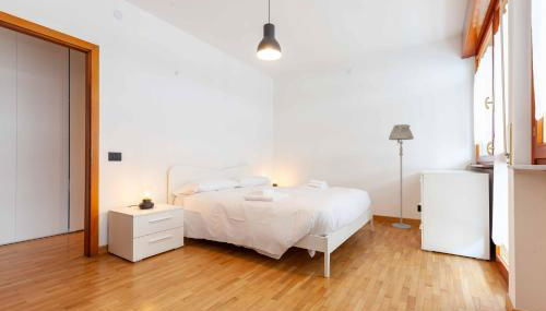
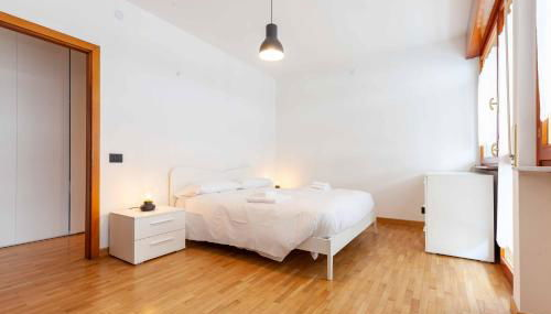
- floor lamp (401, 176)
